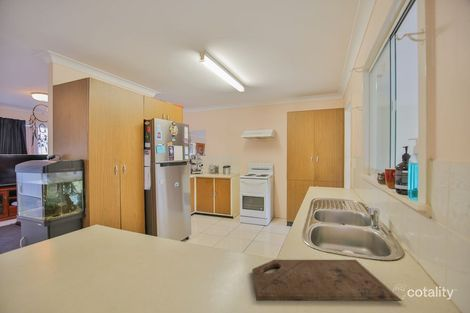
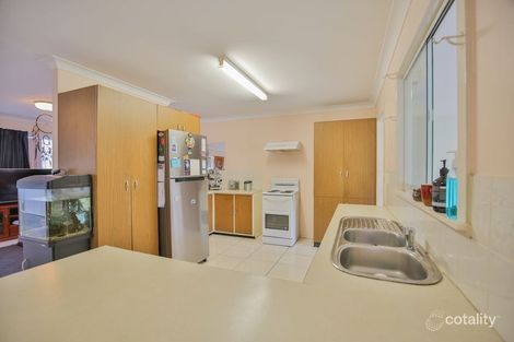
- cutting board (314, 277)
